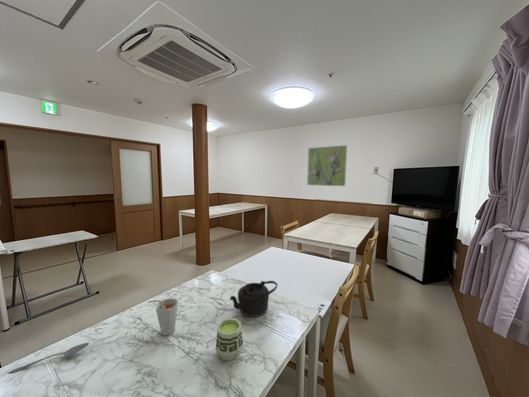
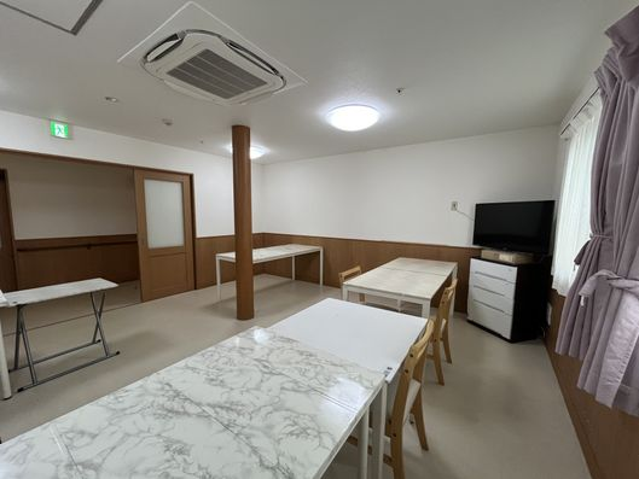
- cup (163, 314)
- spoon (50, 356)
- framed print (326, 166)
- cup (229, 339)
- teapot (252, 297)
